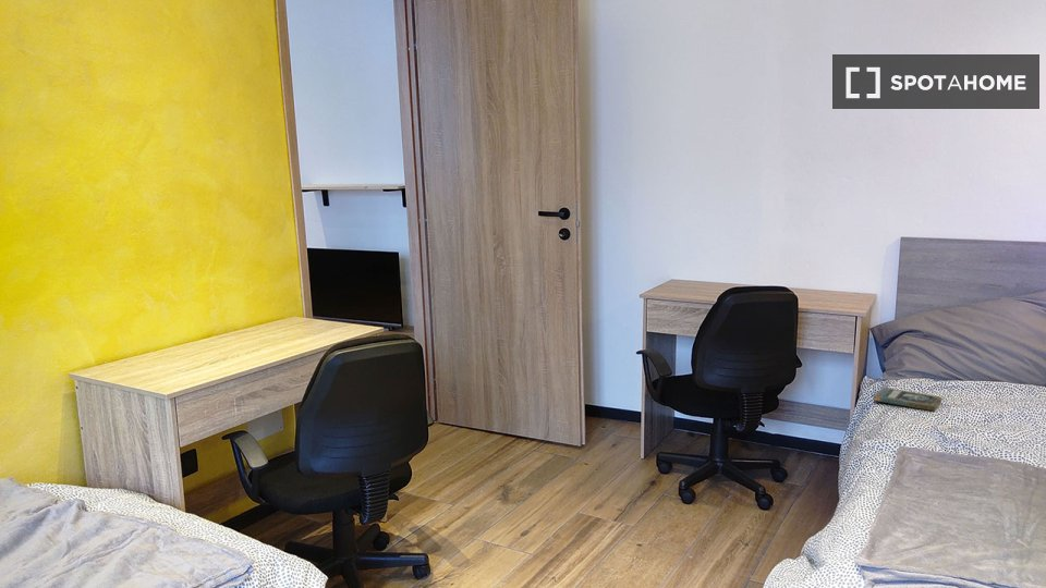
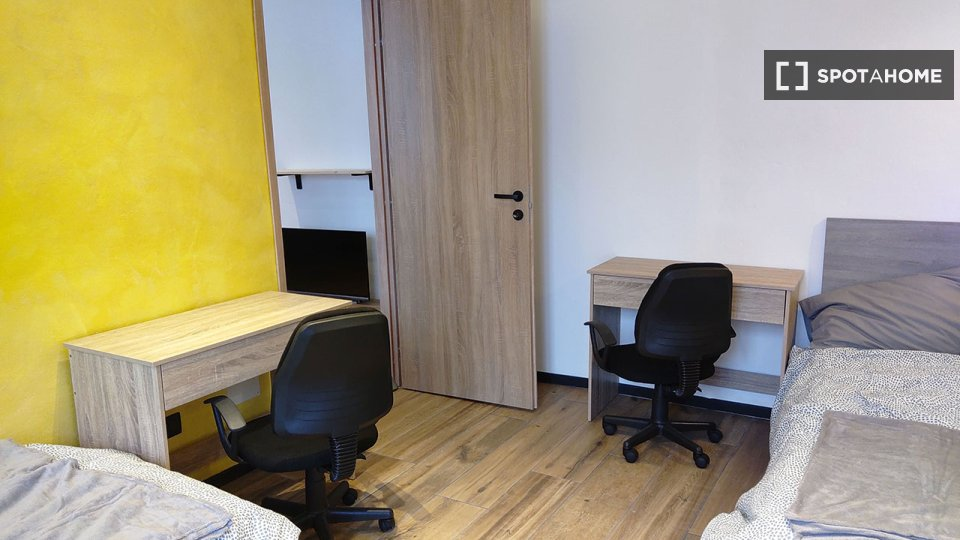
- book (907, 399)
